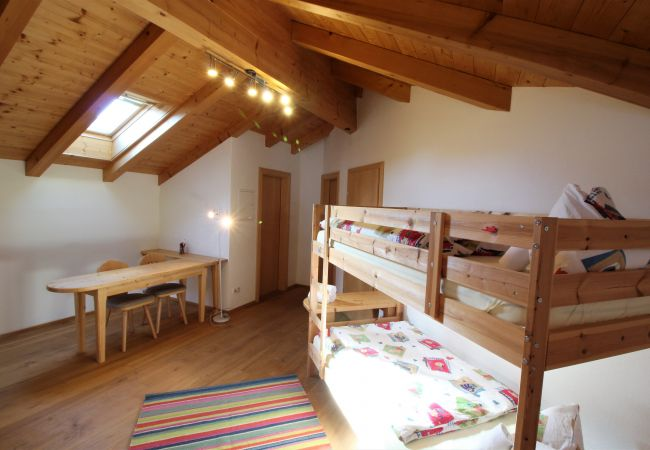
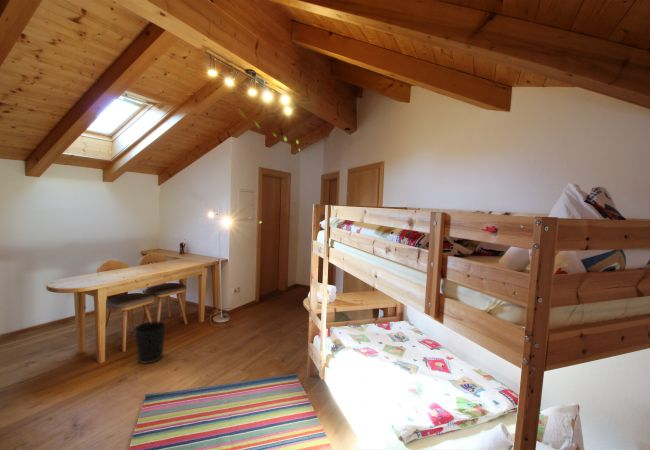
+ wastebasket (150, 342)
